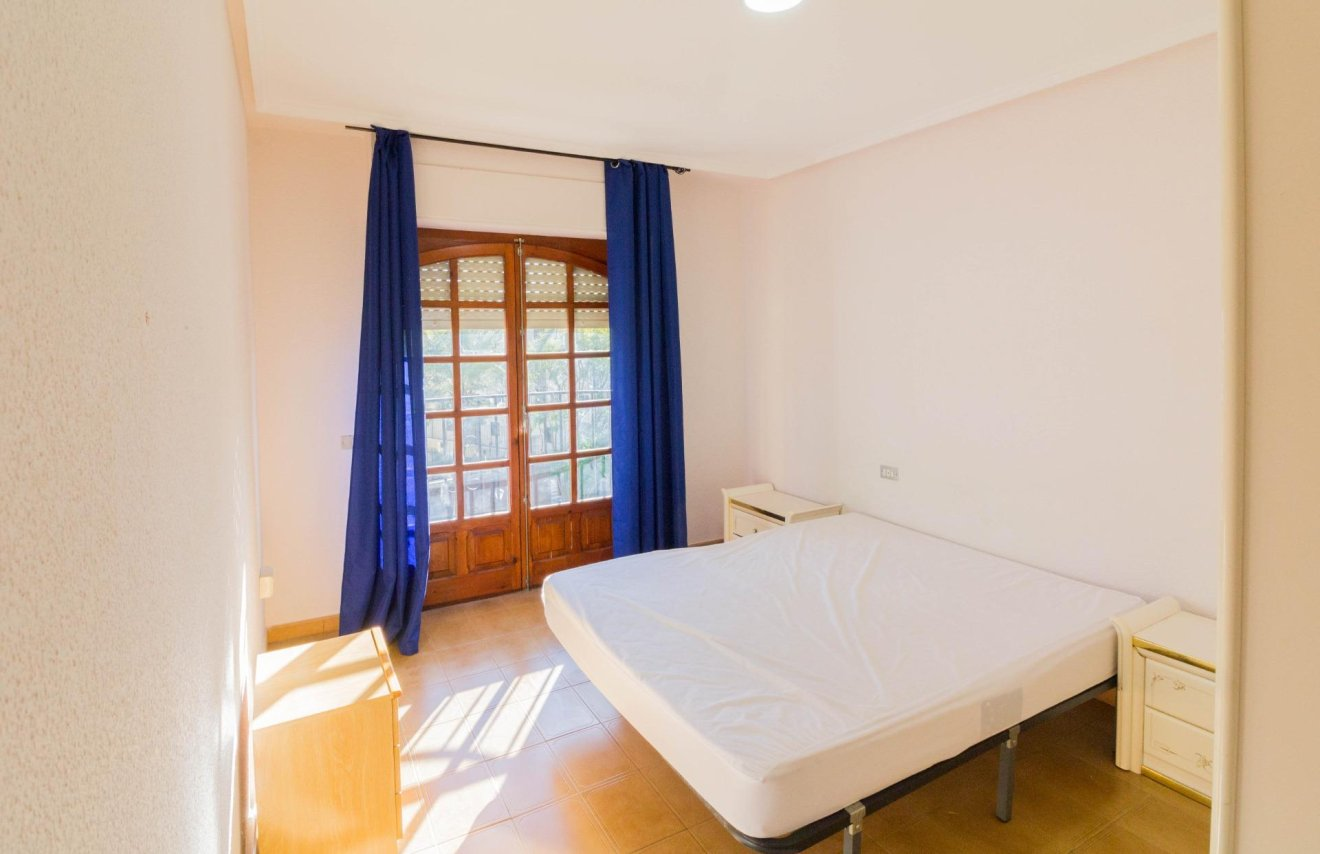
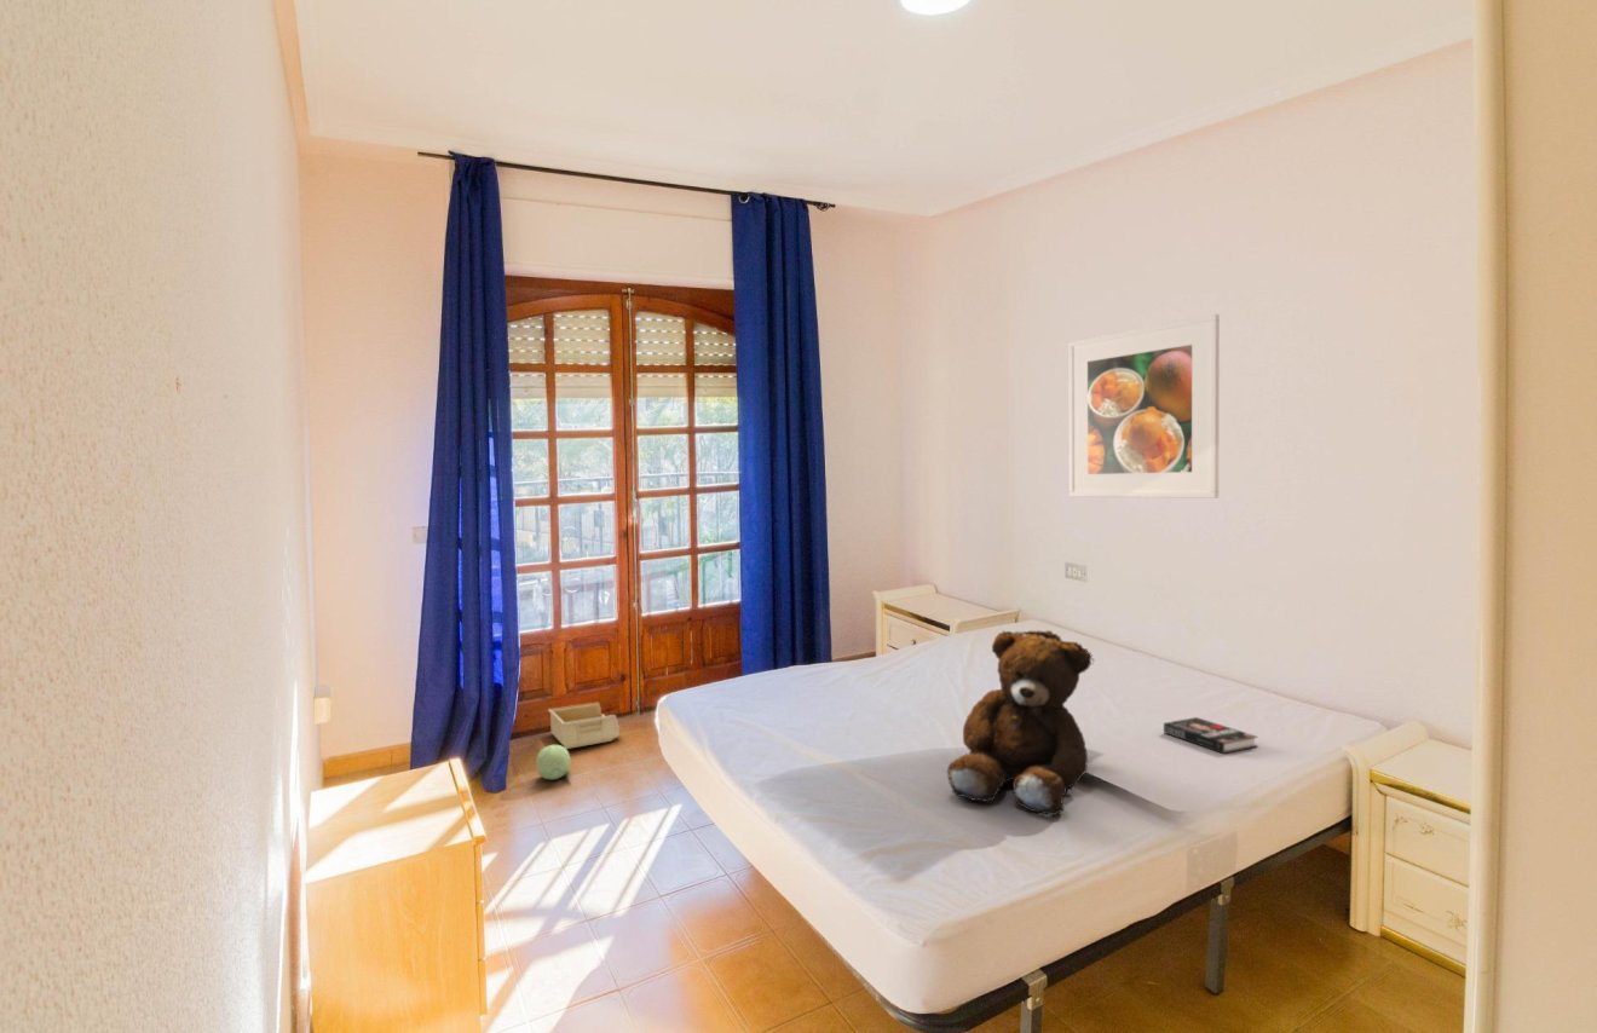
+ storage bin (583, 723)
+ plush toy (553, 761)
+ book (1209, 734)
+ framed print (1137, 412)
+ teddy bear (1024, 710)
